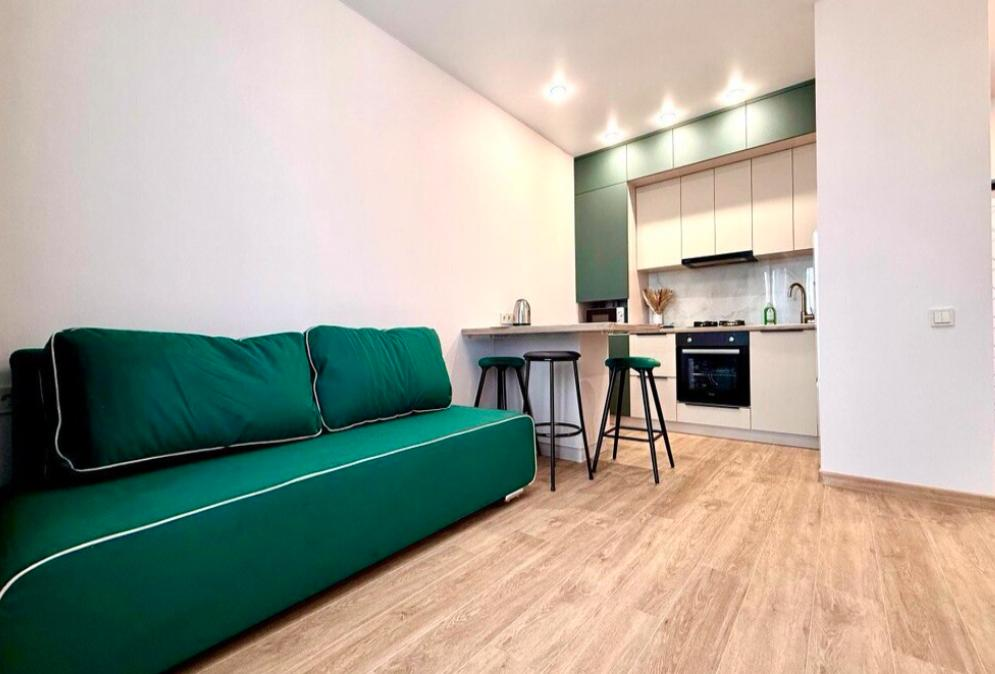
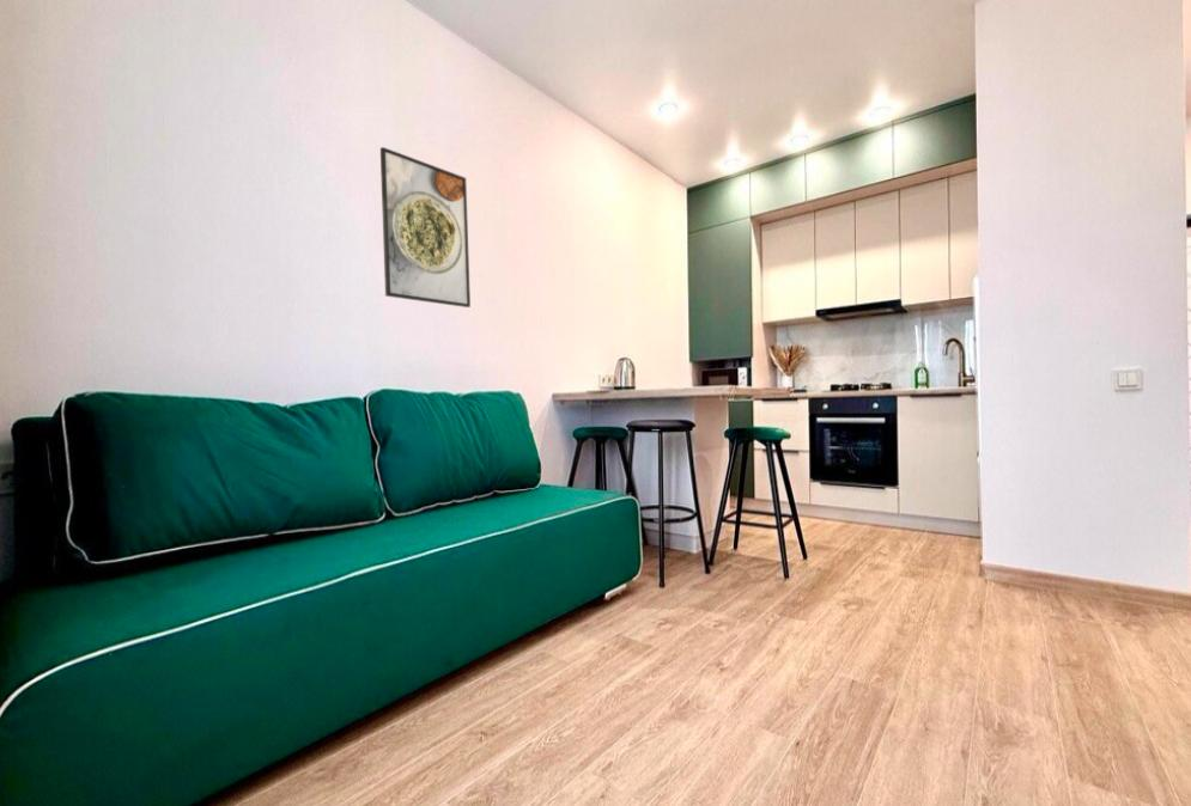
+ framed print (427, 232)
